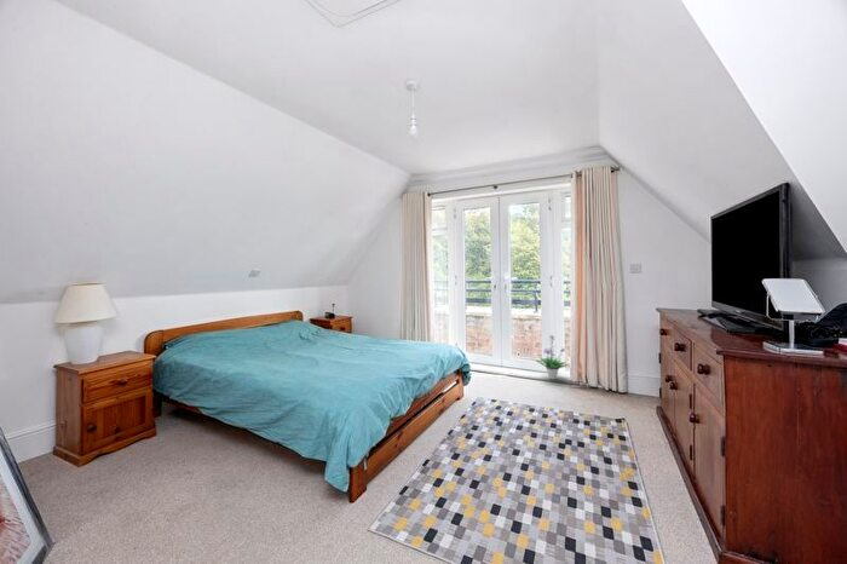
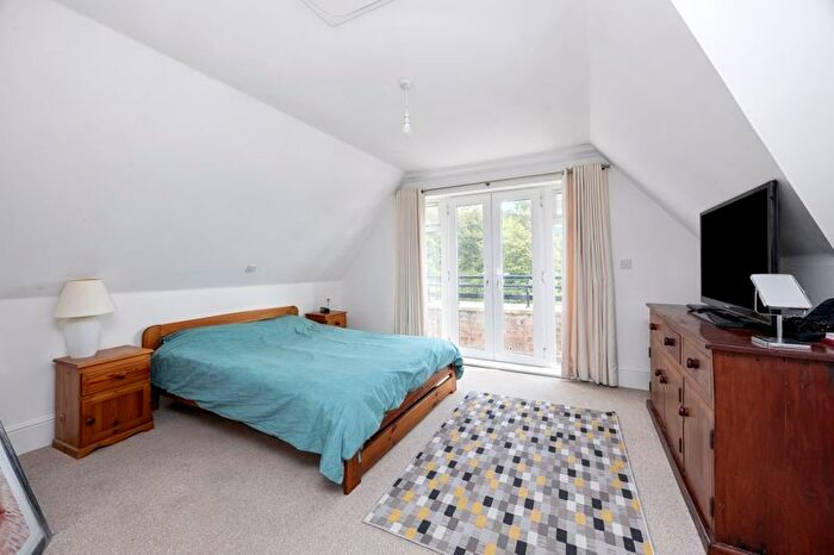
- potted plant (551, 356)
